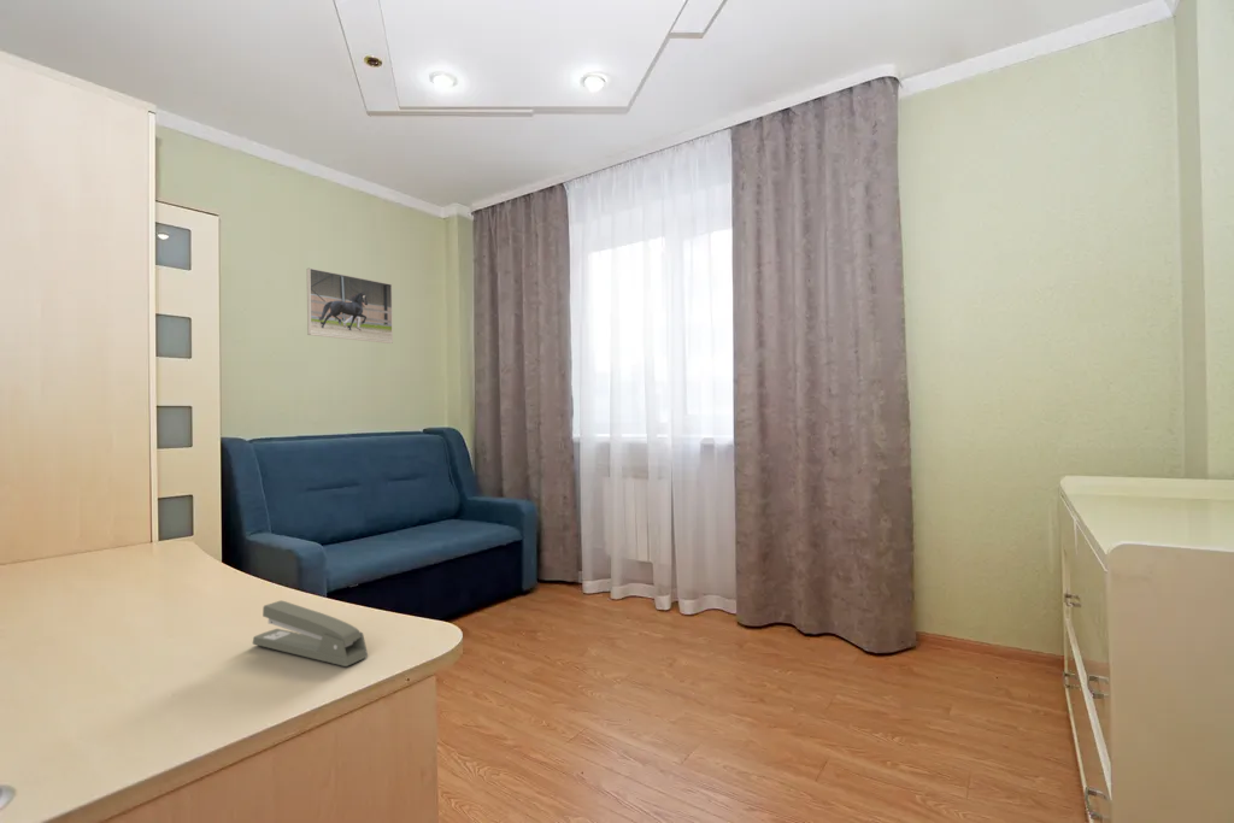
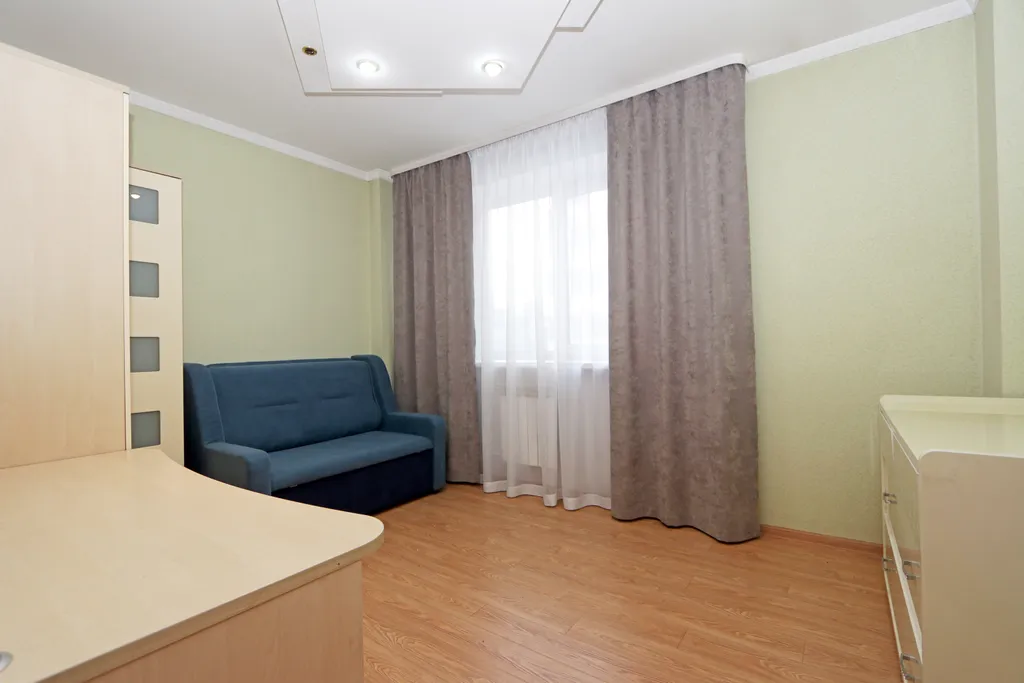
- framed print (352, 307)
- stapler (307, 629)
